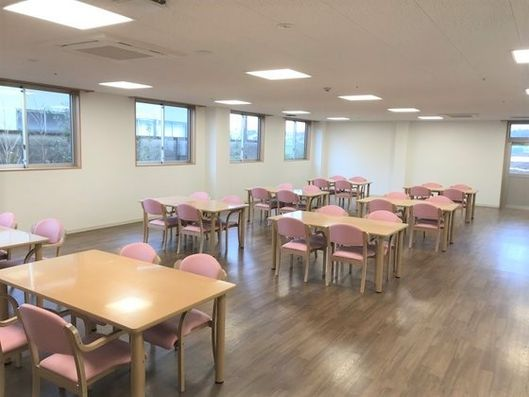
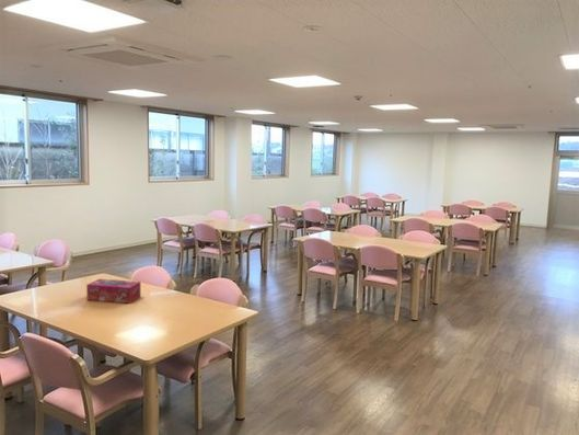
+ tissue box (114, 290)
